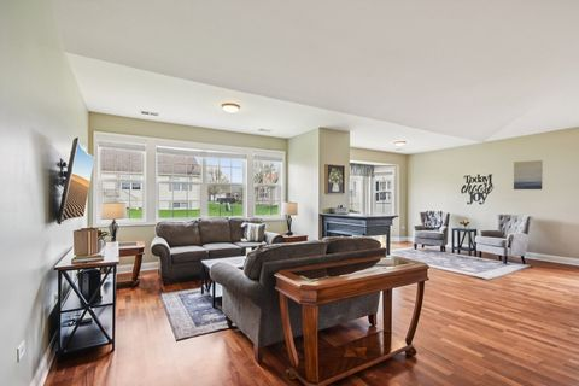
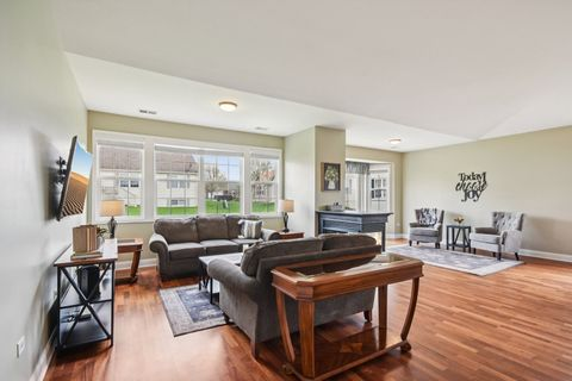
- wall art (527, 175)
